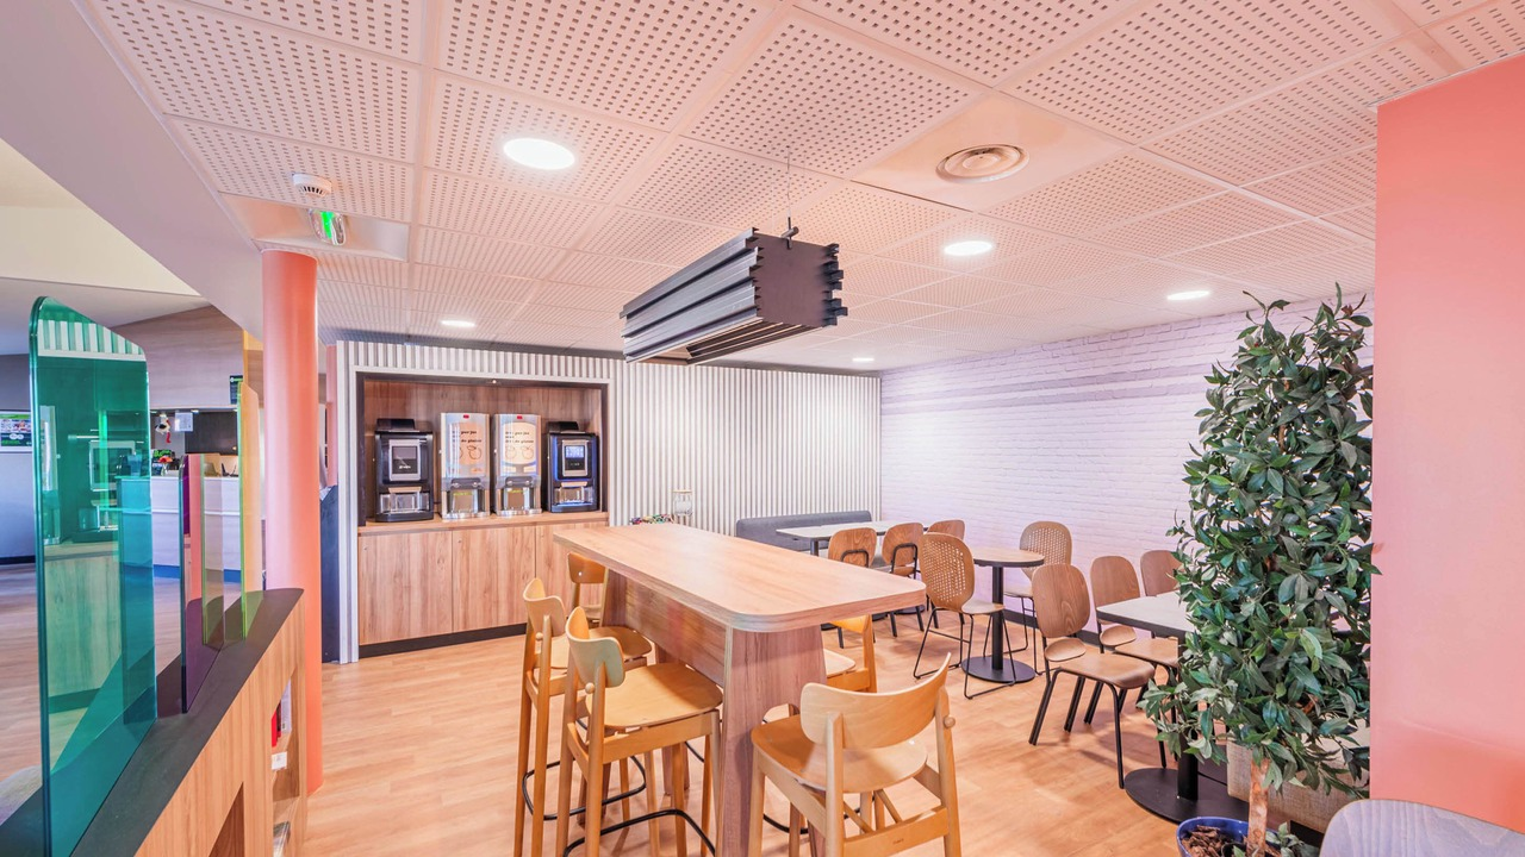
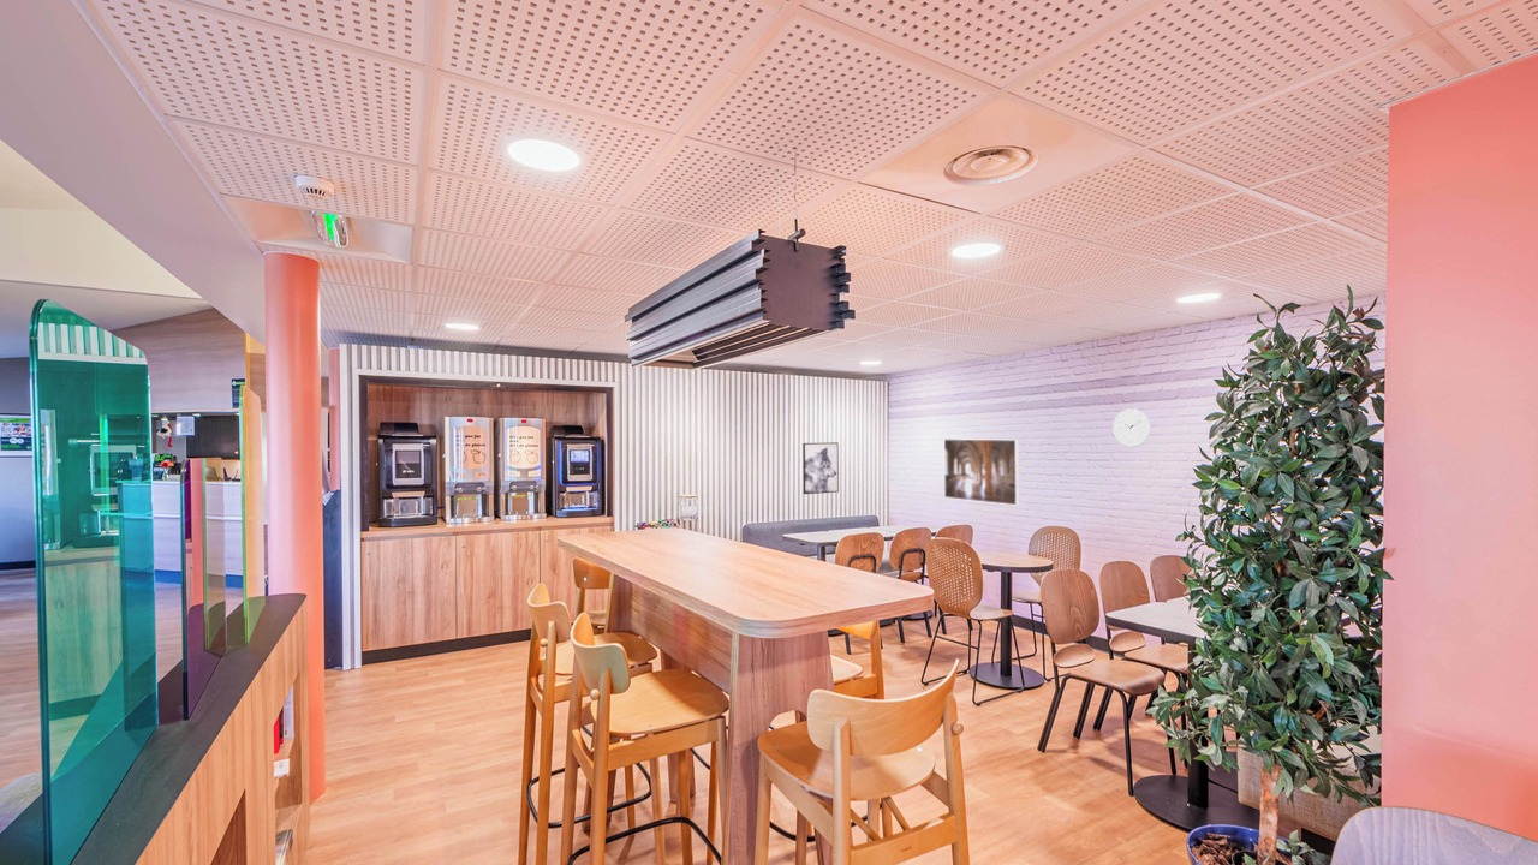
+ wall clock (1129, 428)
+ wall art (821, 467)
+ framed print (978, 470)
